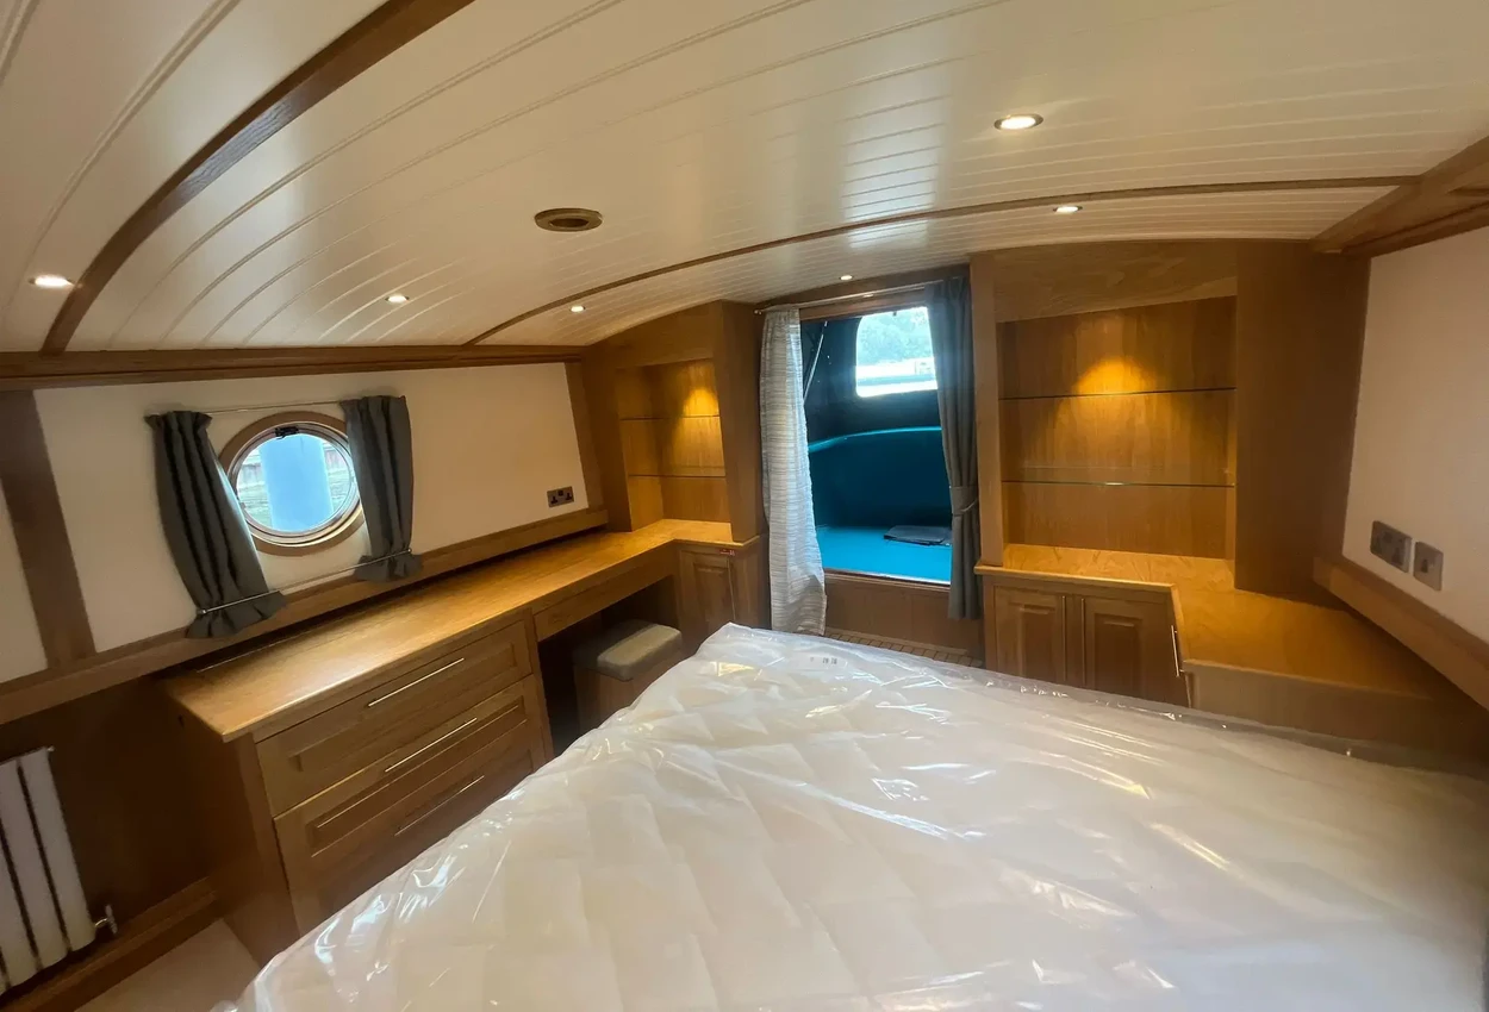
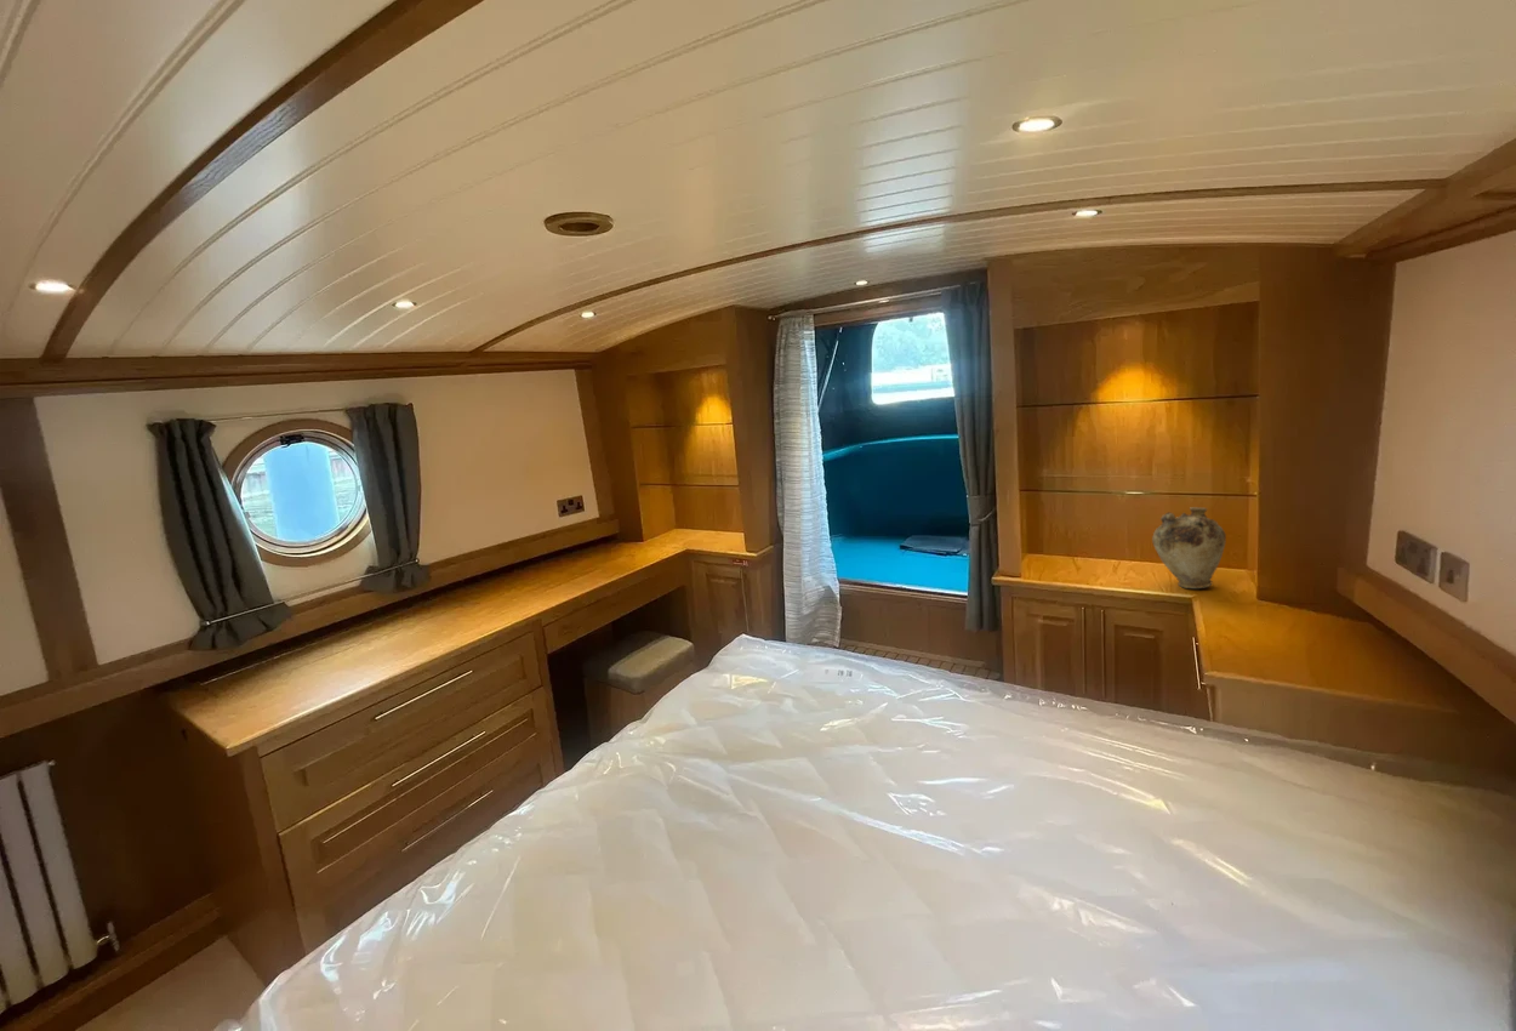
+ vase (1187, 547)
